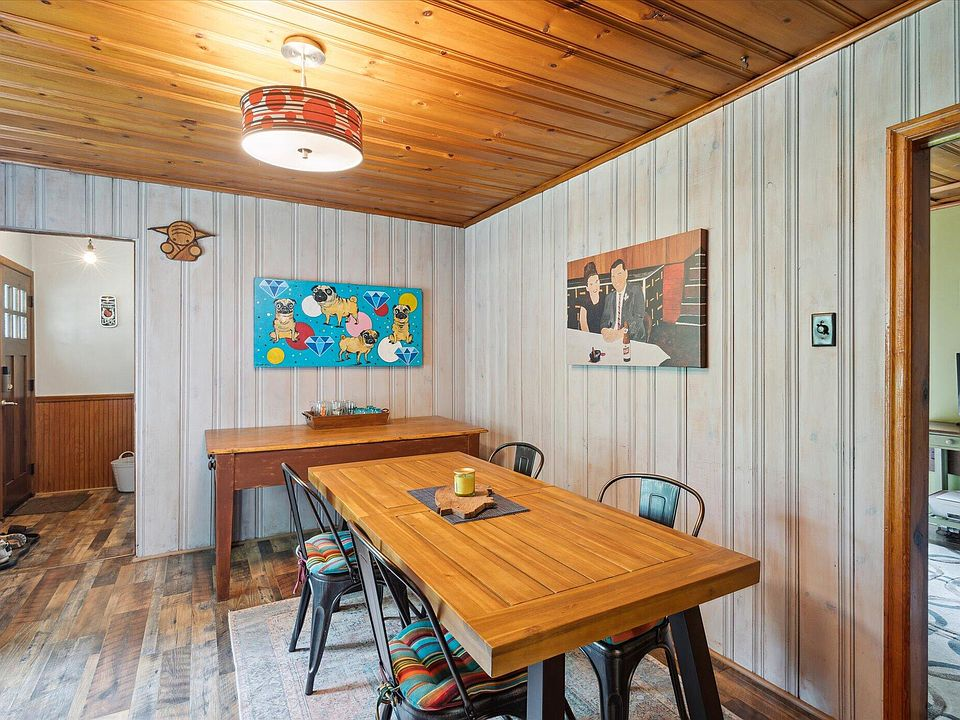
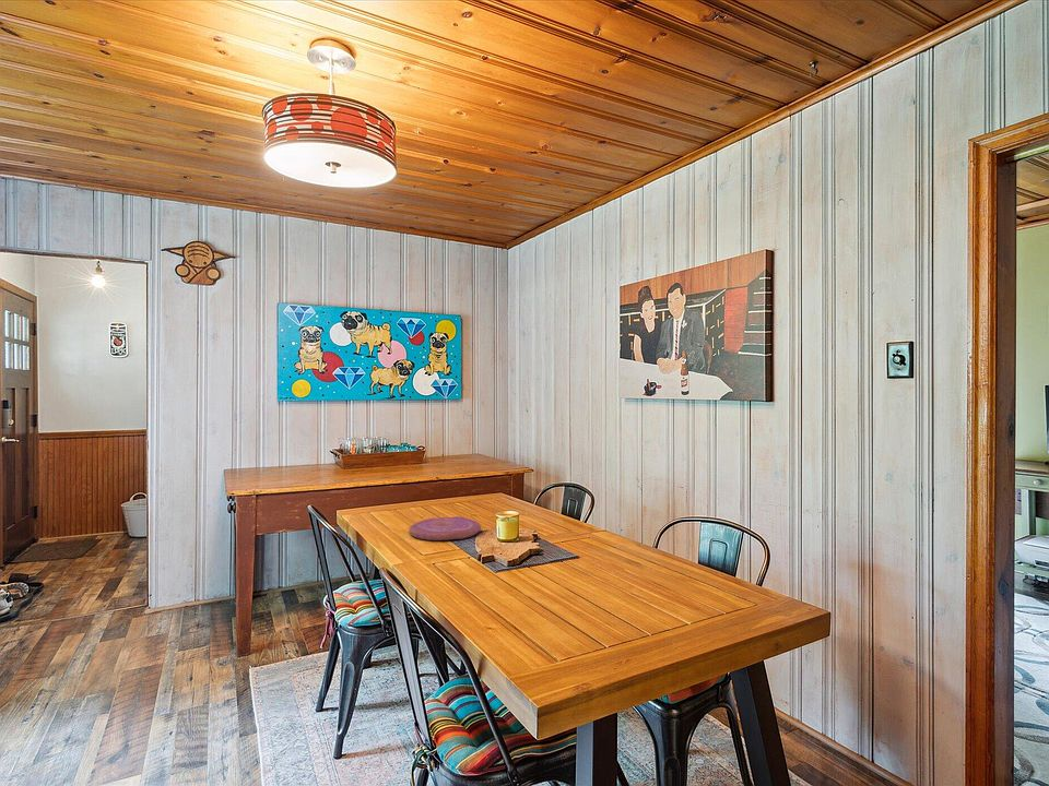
+ plate (445, 527)
